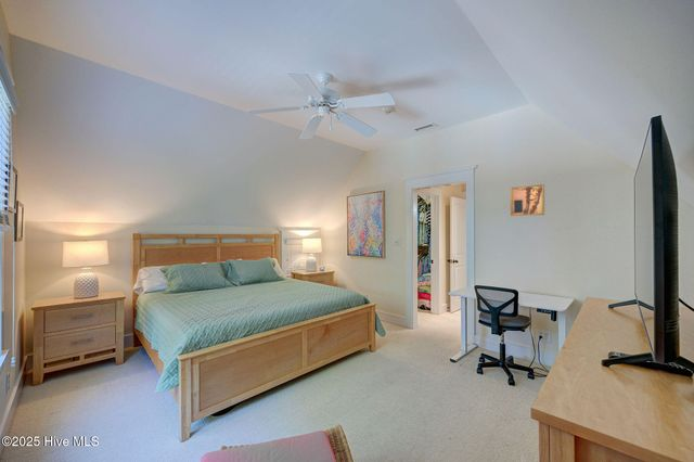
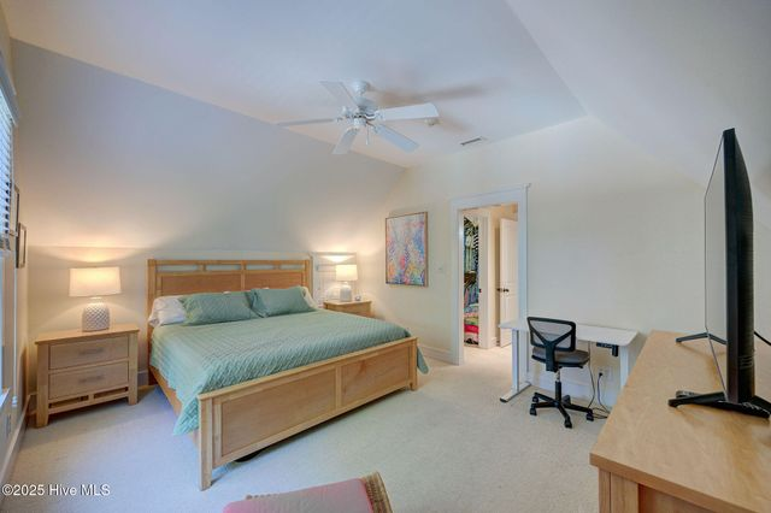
- wall art (526, 201)
